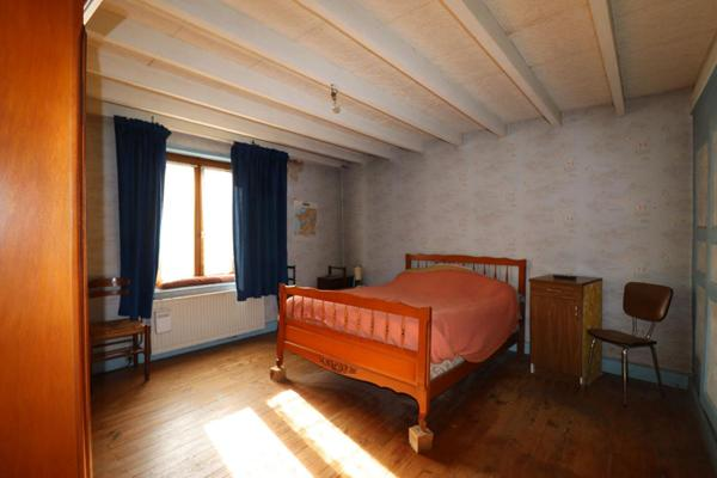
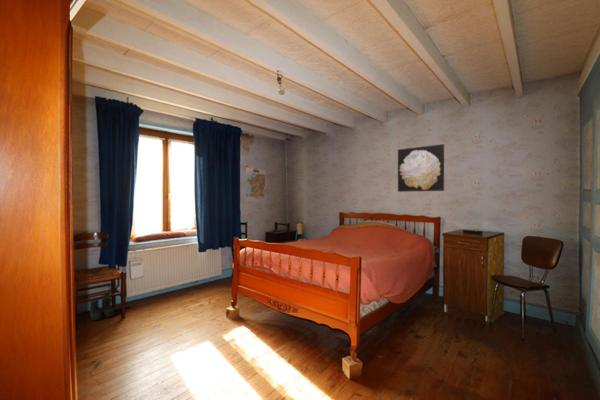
+ boots (102, 307)
+ wall art (419, 169)
